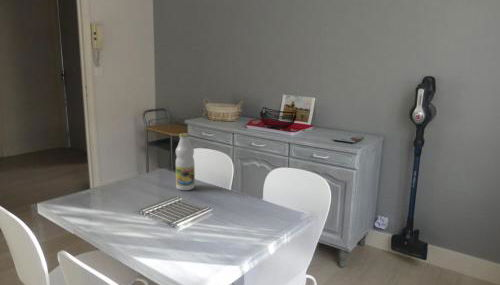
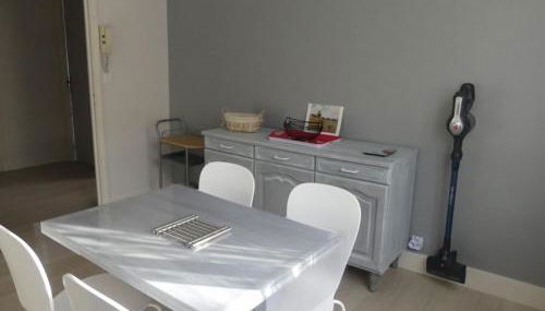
- bottle (184, 161)
